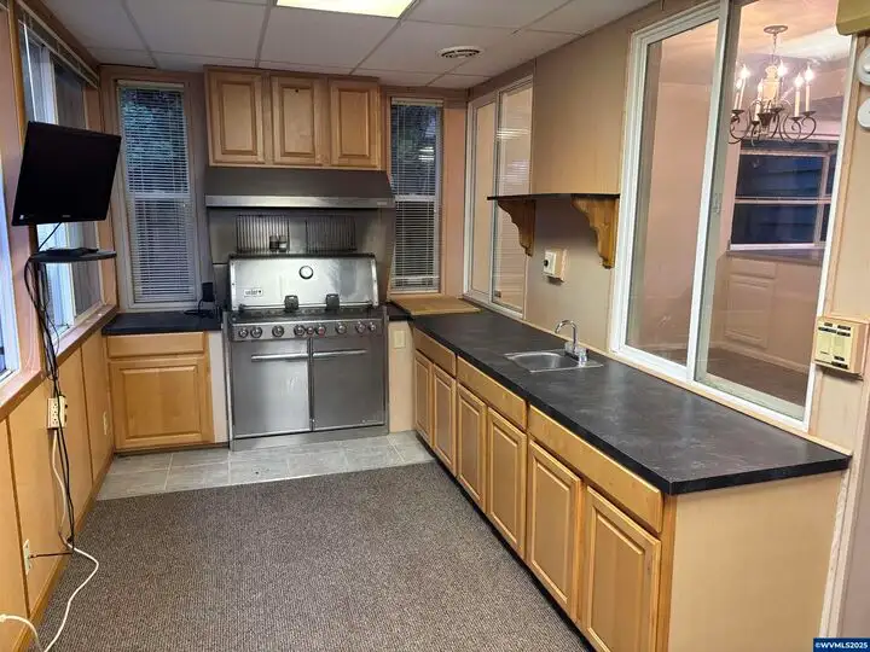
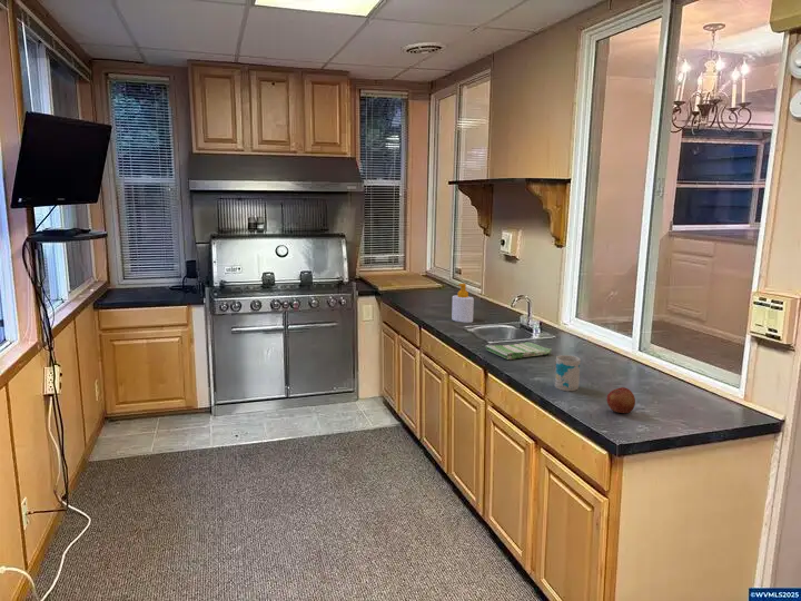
+ apple (621, 400)
+ soap bottle (462, 302)
+ dish towel (517, 348)
+ mug (564, 371)
